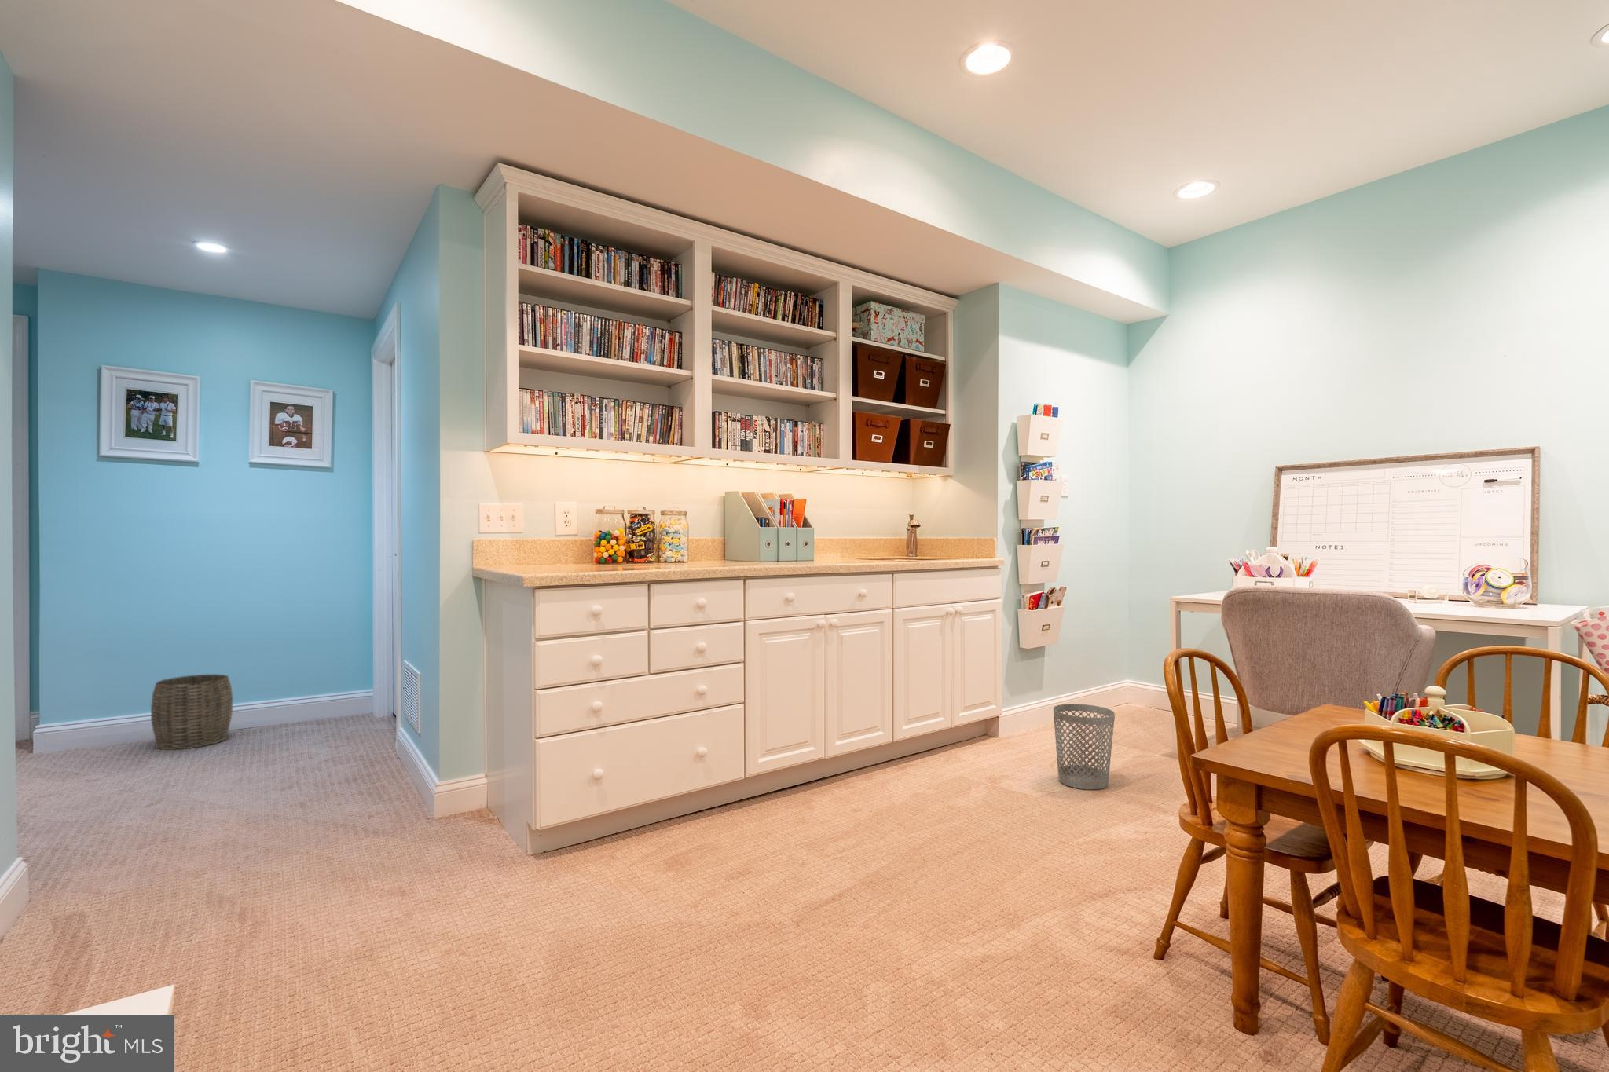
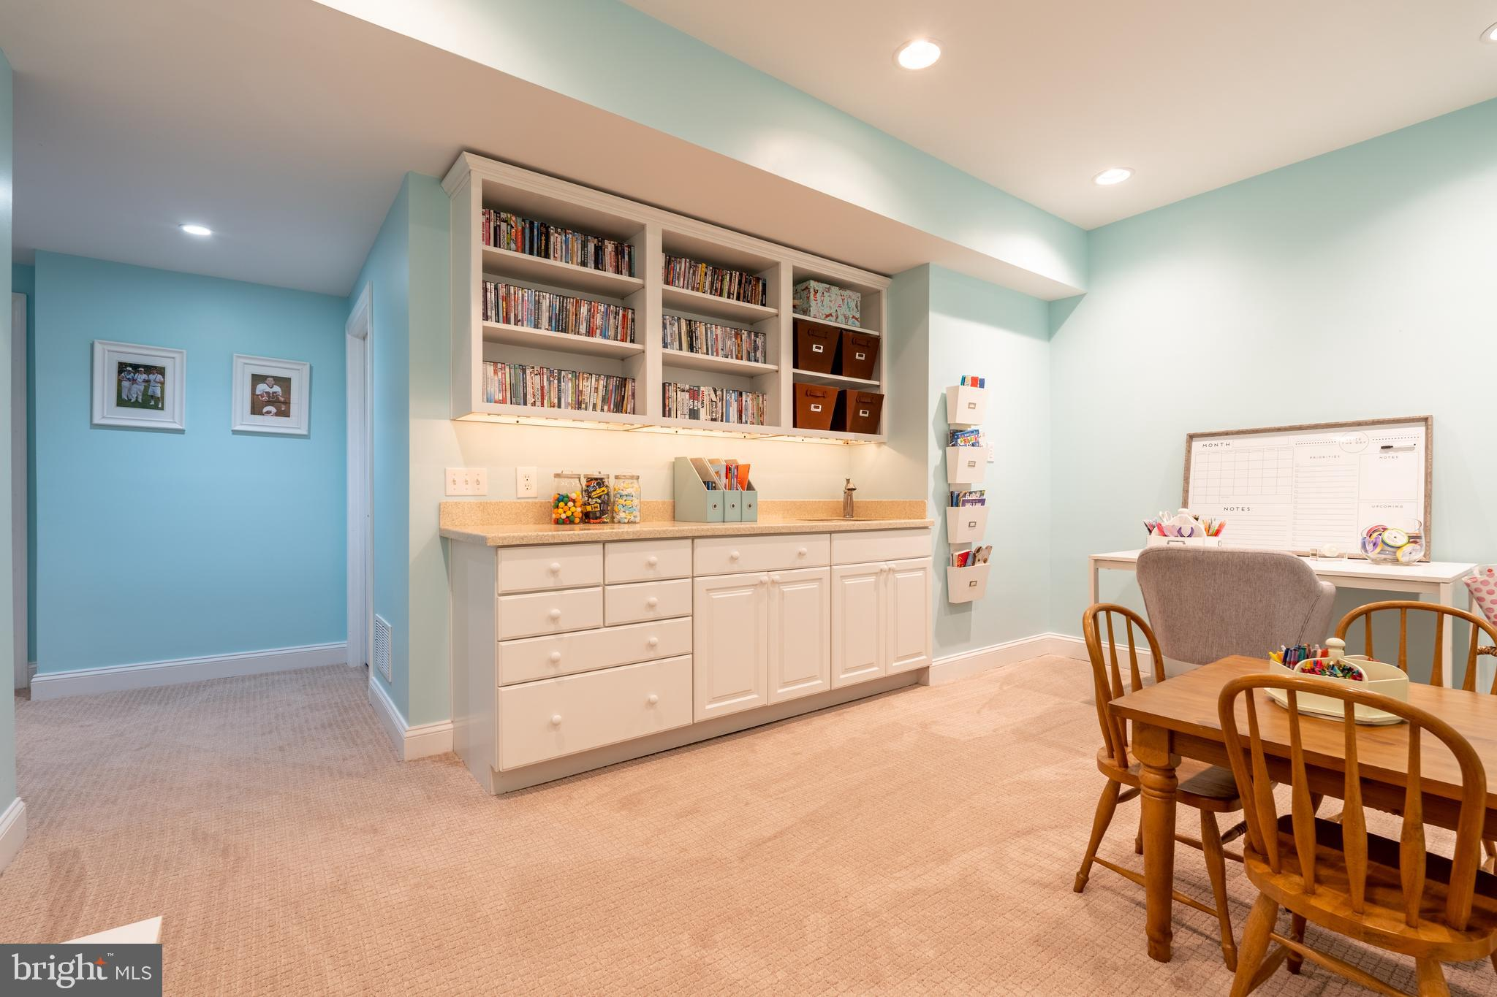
- wastebasket (1083, 747)
- woven basket (193, 709)
